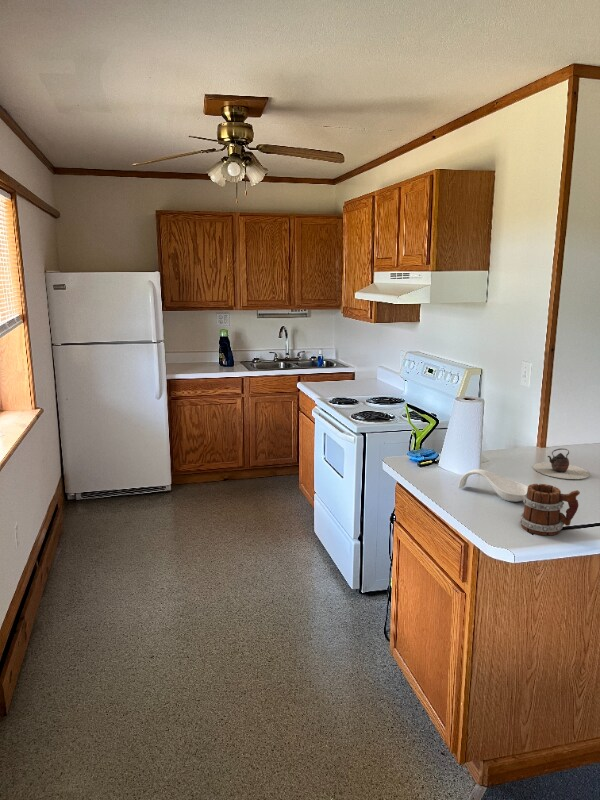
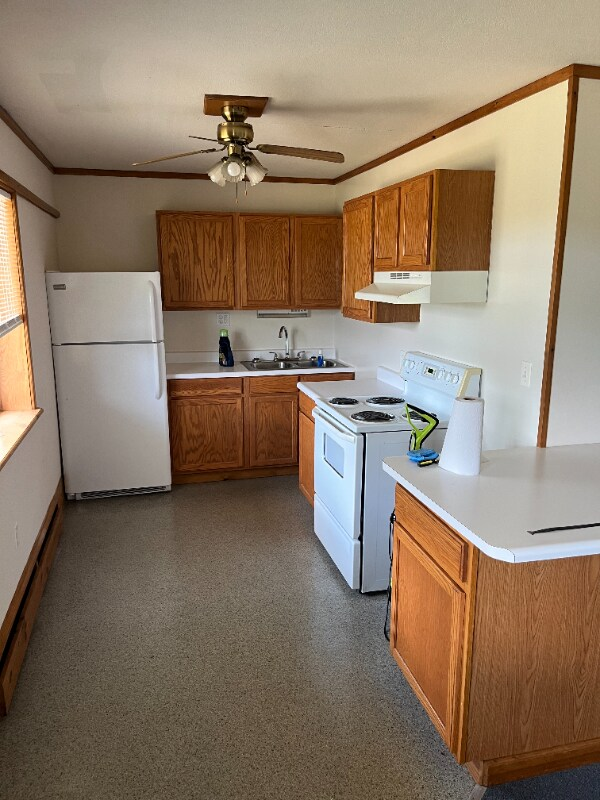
- spoon rest (495, 484)
- teapot (561, 459)
- mug (548, 507)
